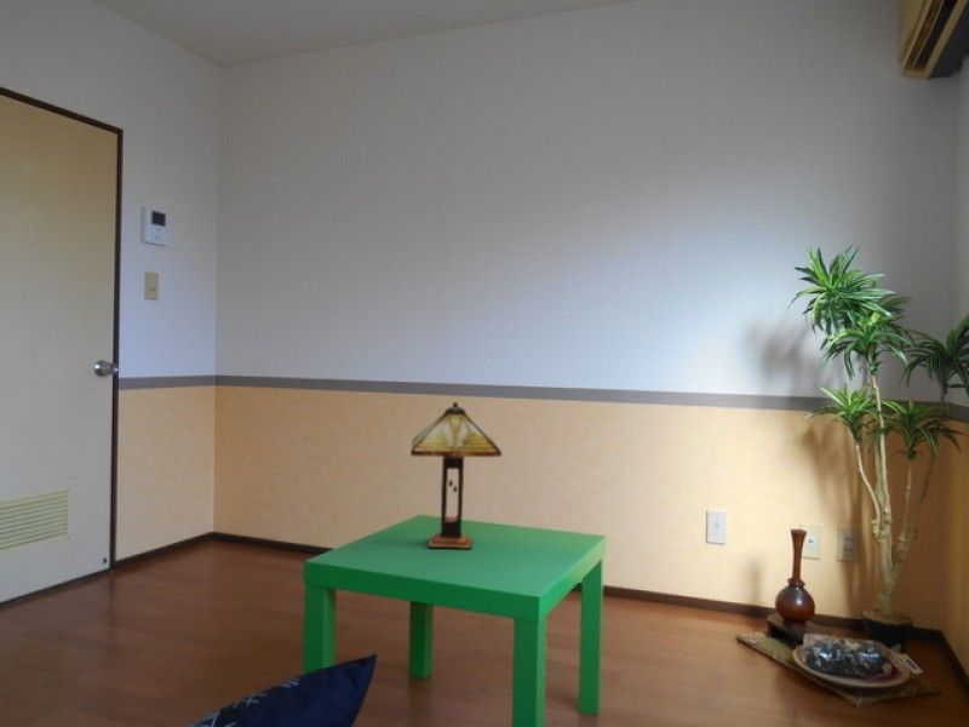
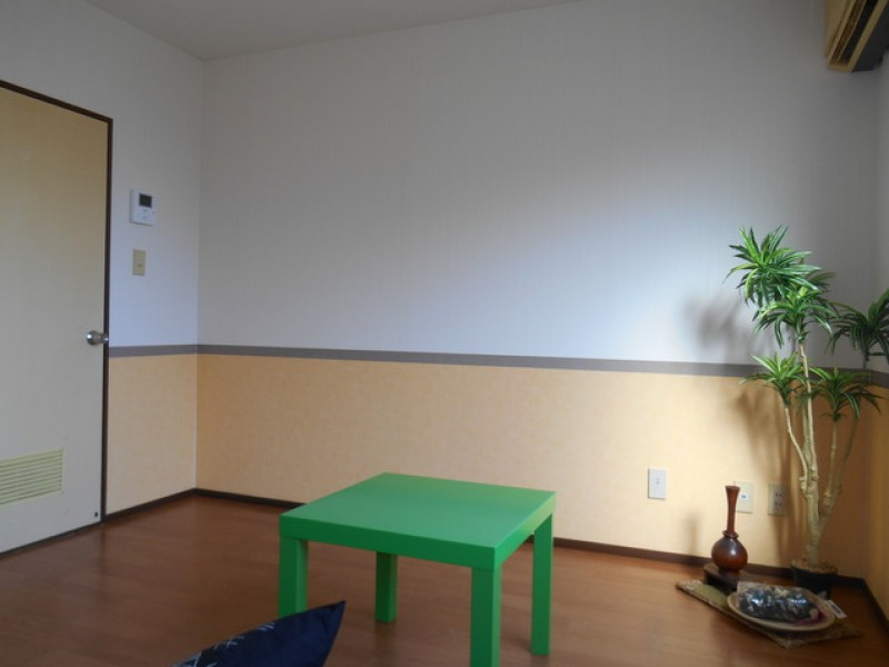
- table lamp (452, 469)
